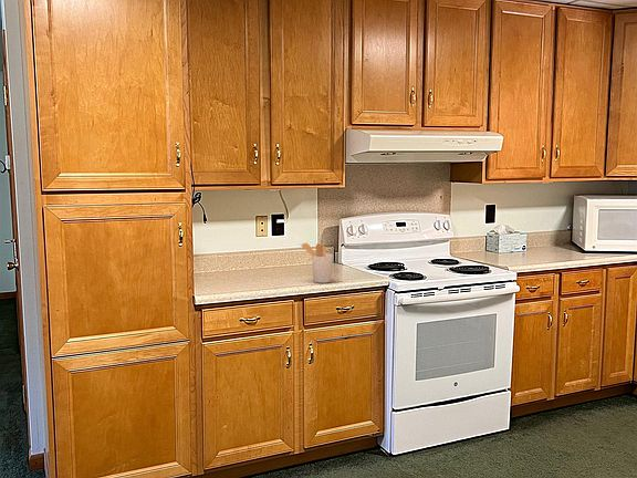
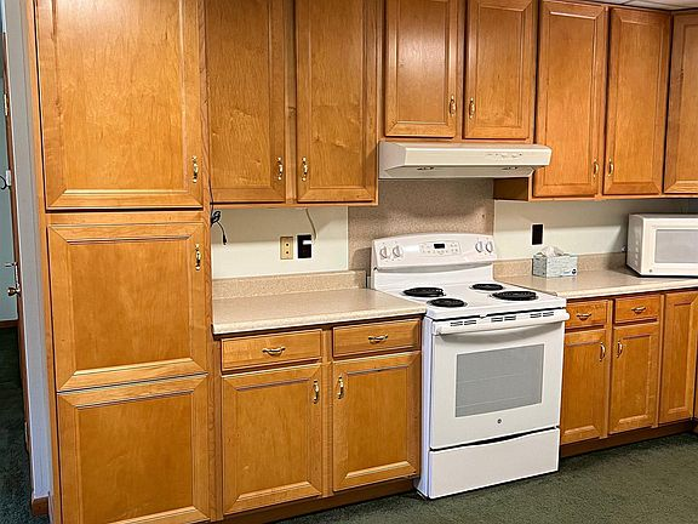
- utensil holder (316, 261)
